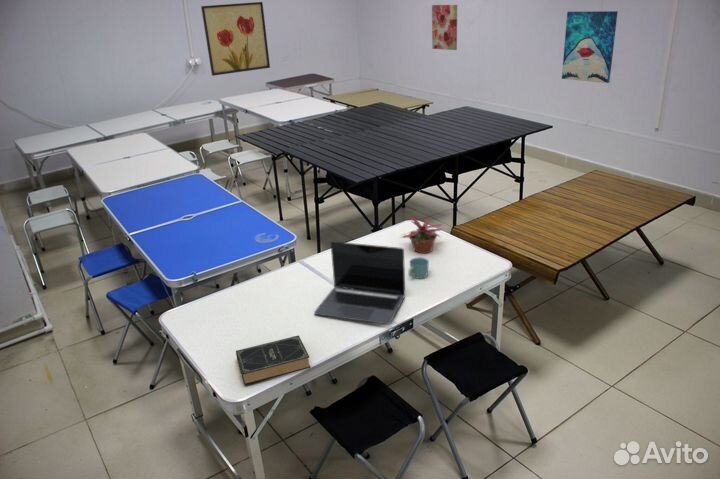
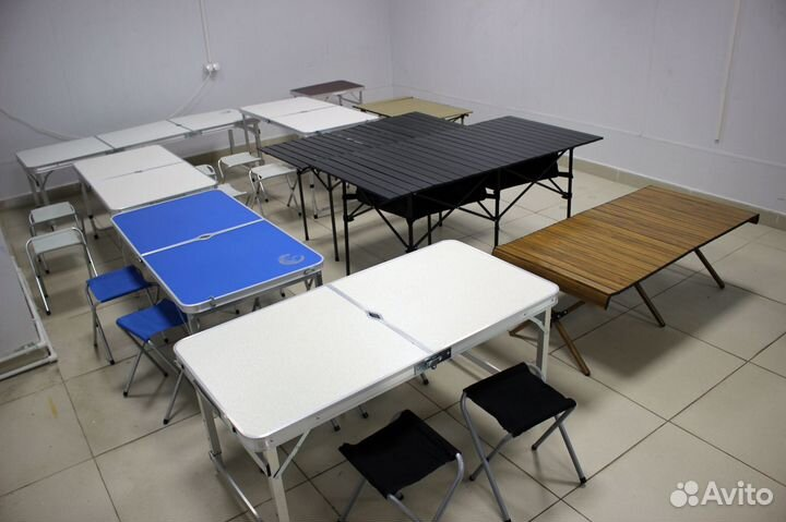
- potted plant (422, 231)
- mug (417, 269)
- book (272, 358)
- wall art (588, 46)
- wall art (444, 27)
- wall art (237, 38)
- laptop (358, 281)
